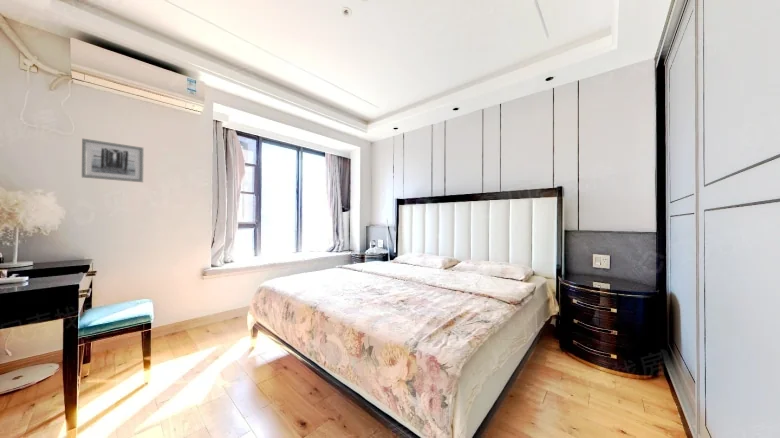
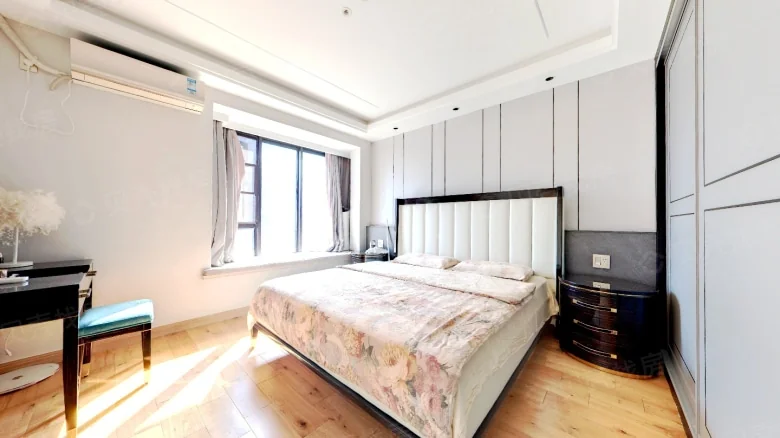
- wall art (114, 161)
